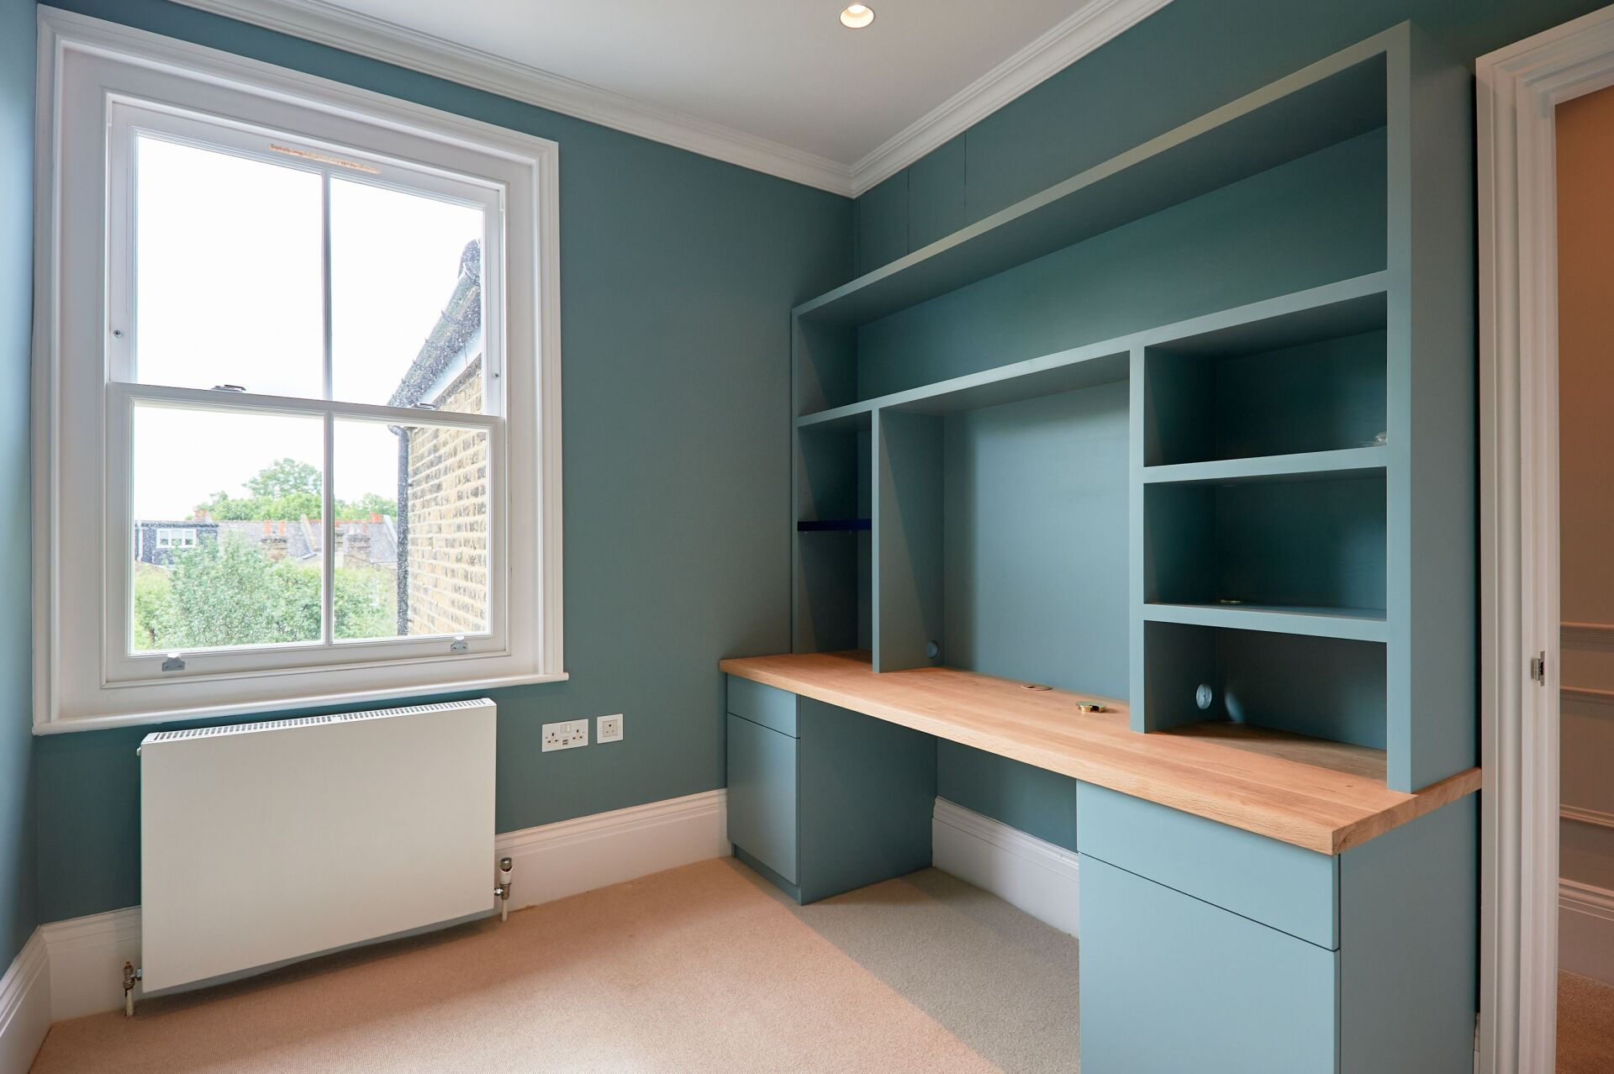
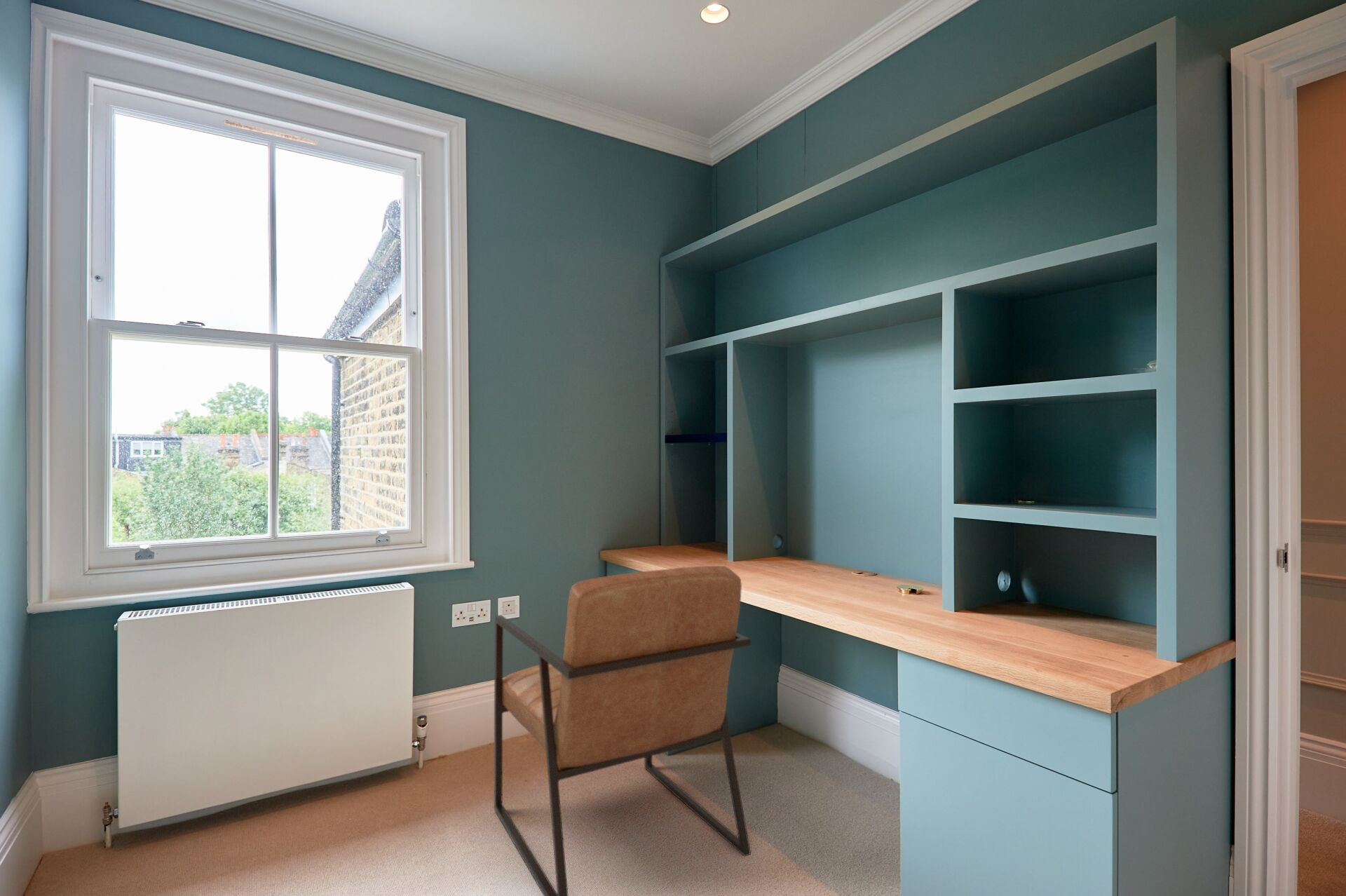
+ chair (614, 693)
